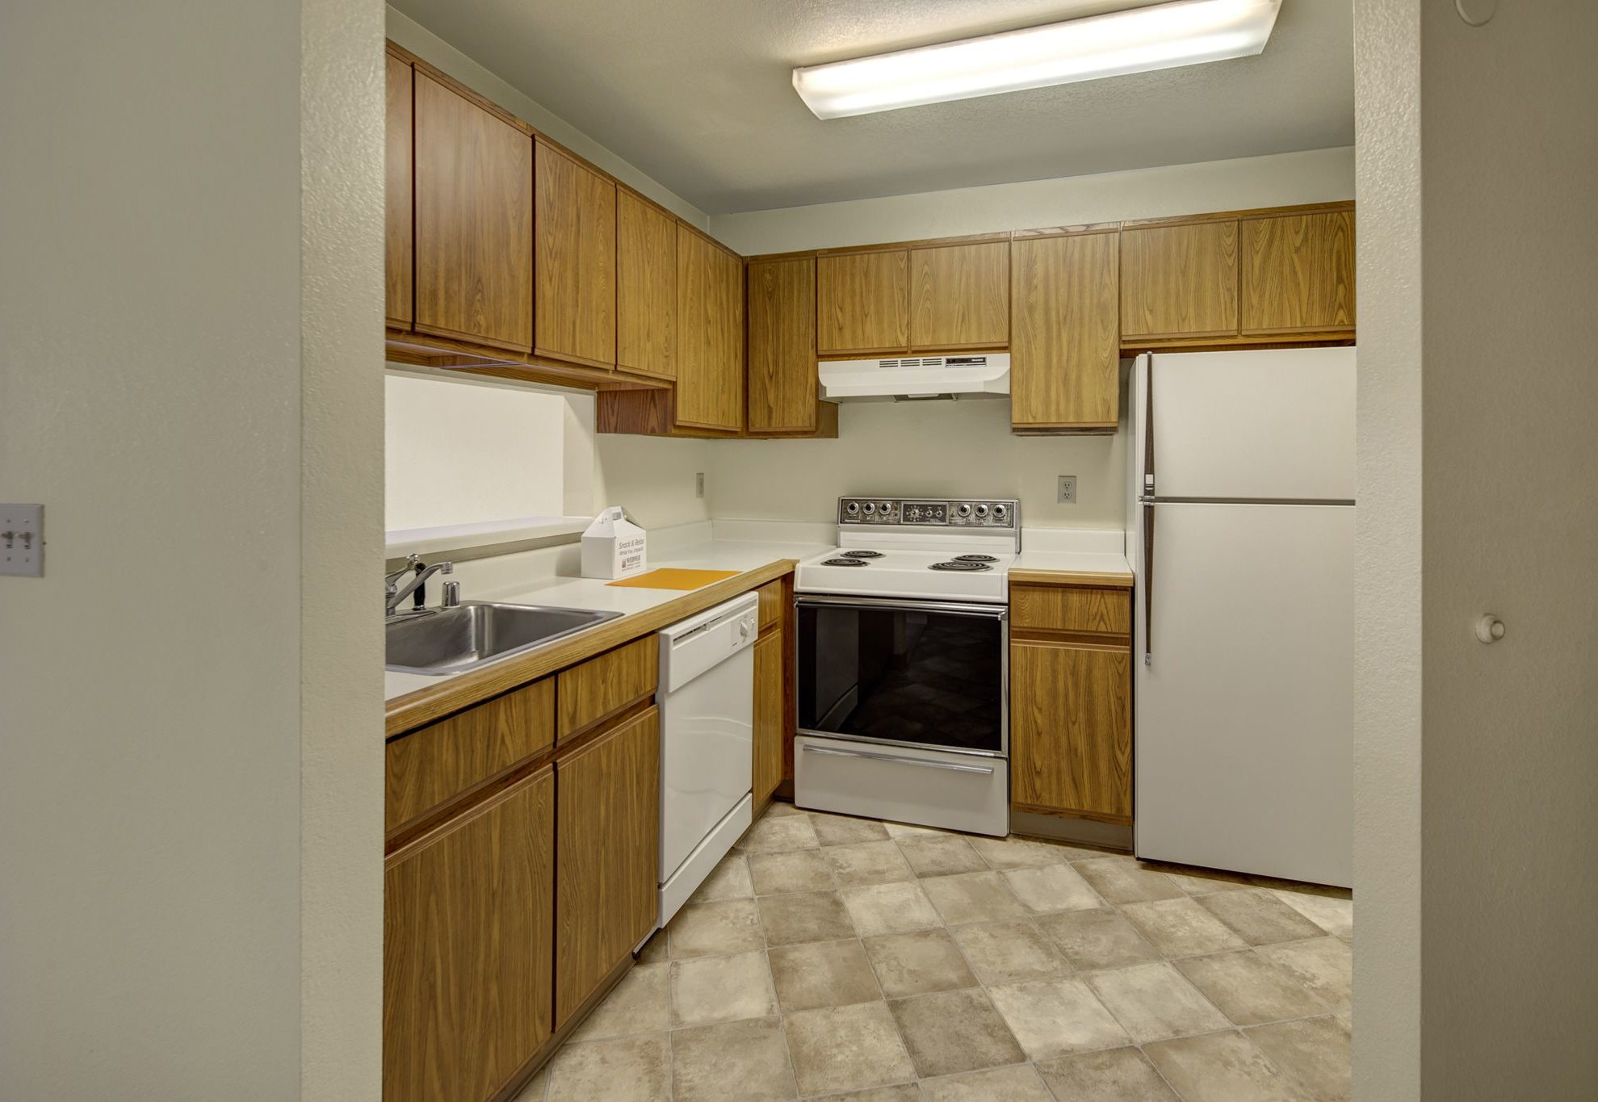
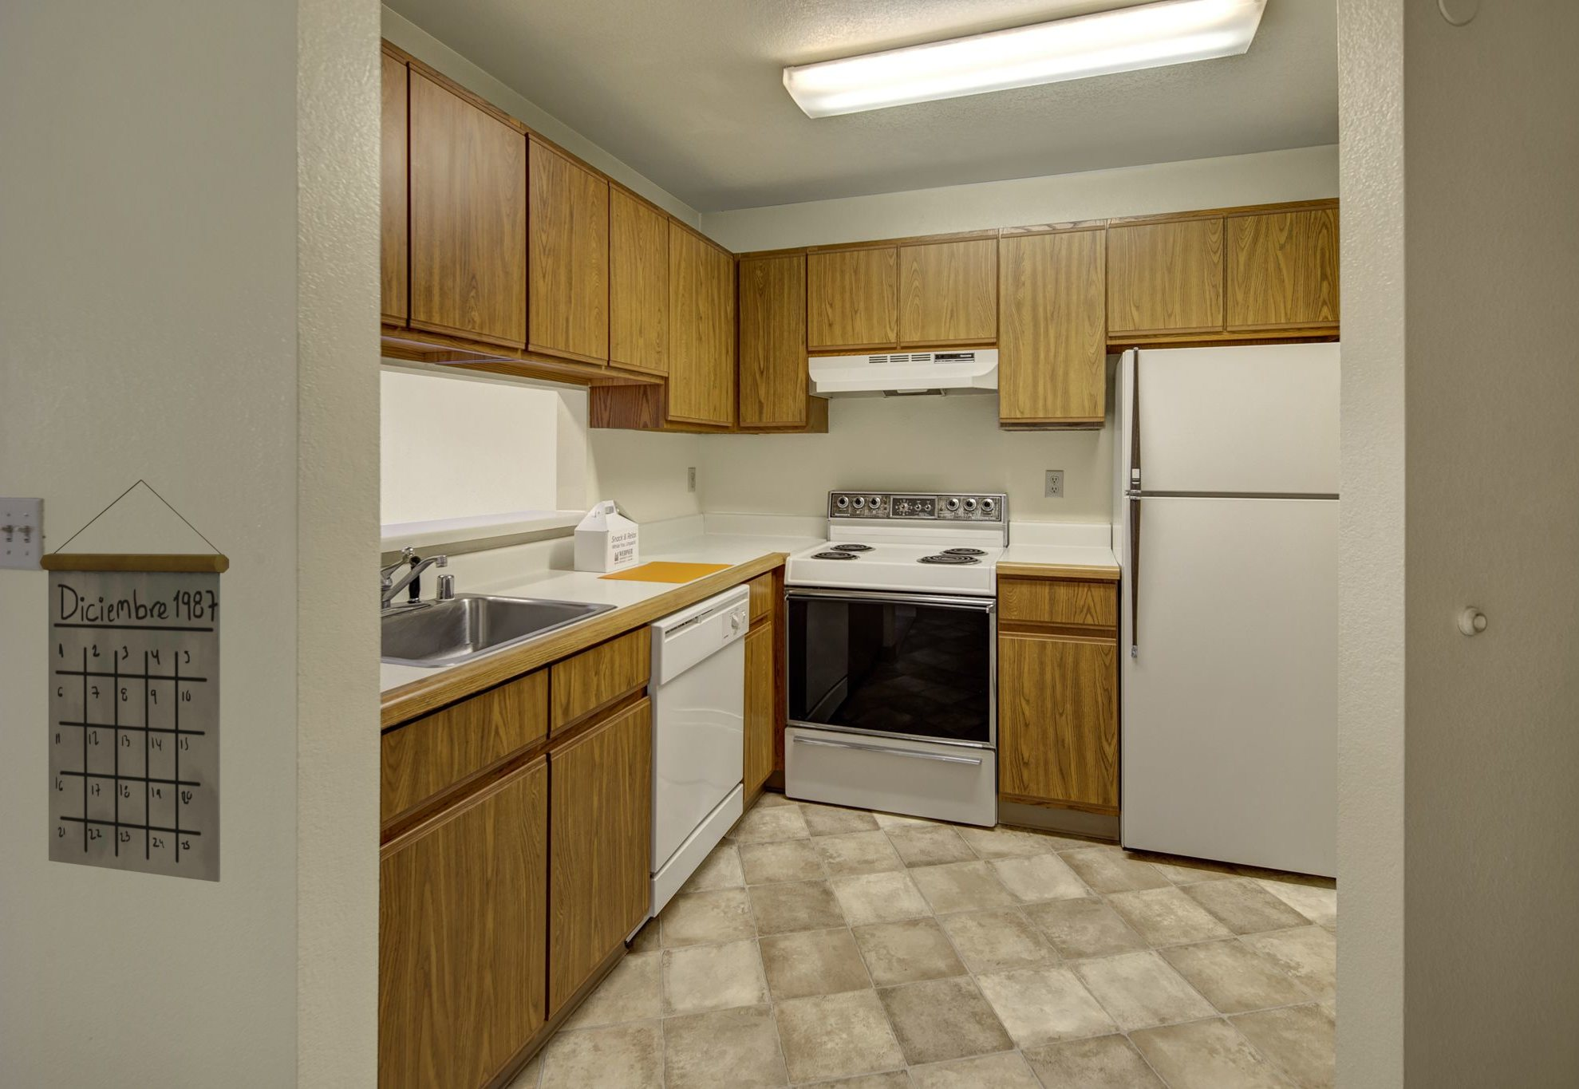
+ calendar (132, 674)
